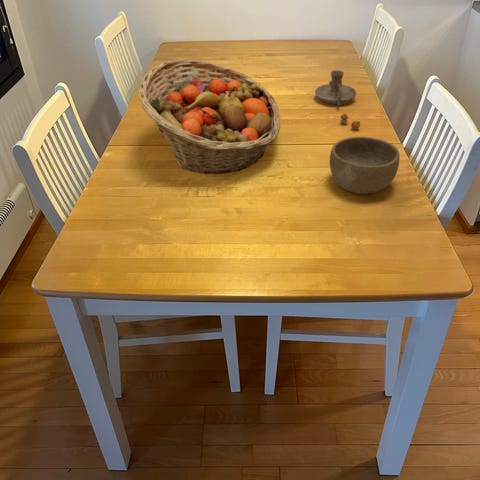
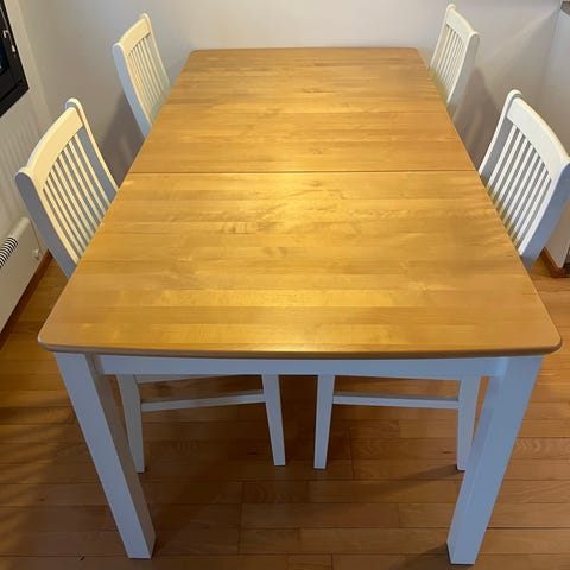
- apple (347, 121)
- fruit basket (213, 113)
- candle holder (336, 87)
- bowl (362, 167)
